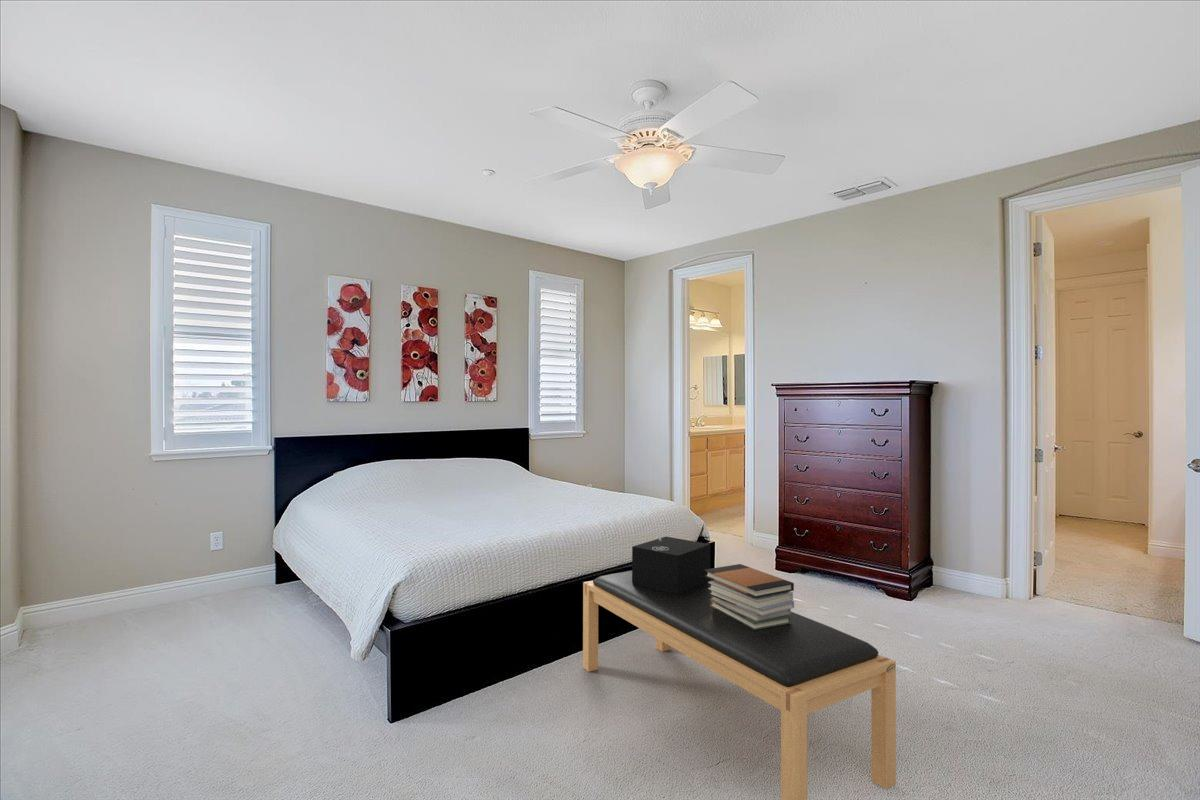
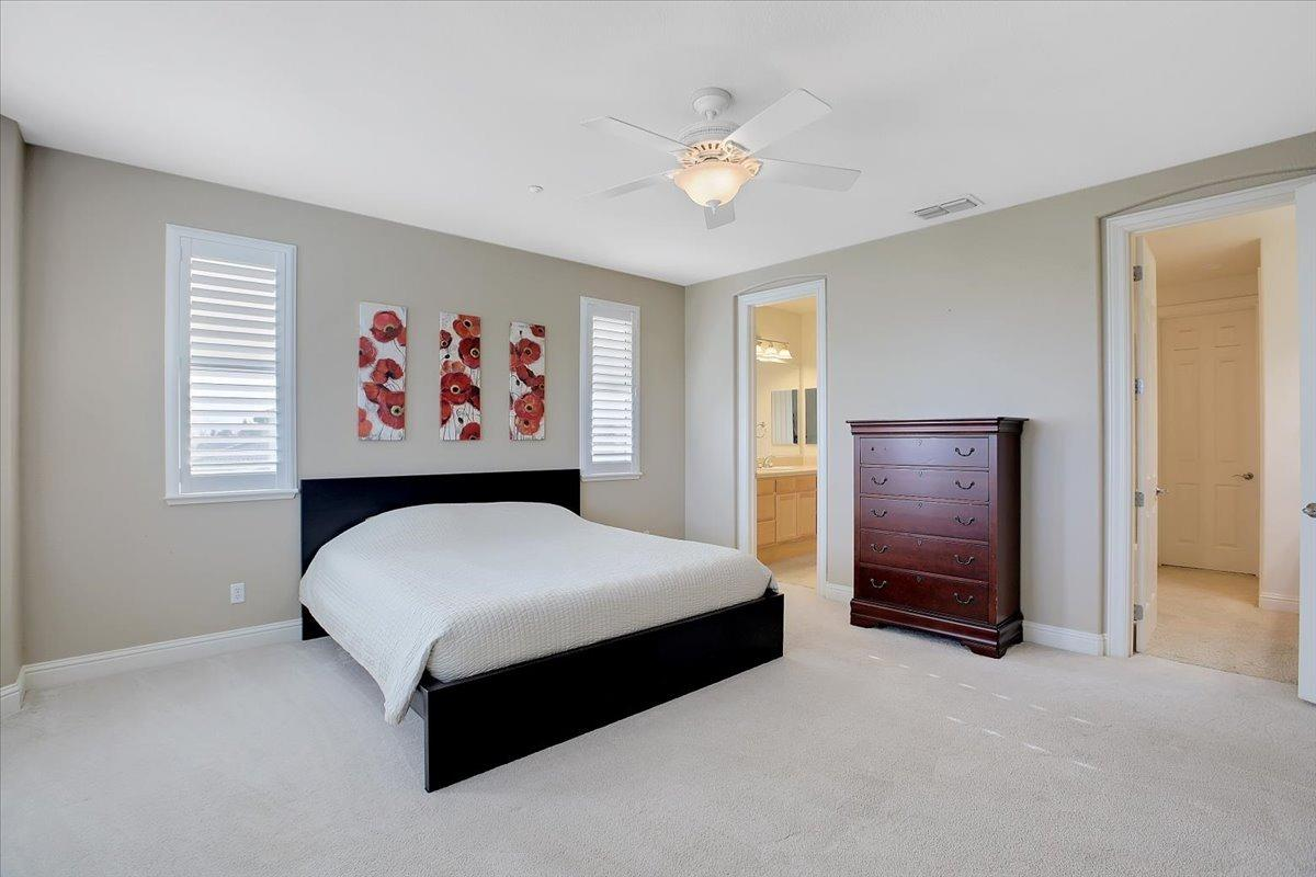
- book stack (748, 595)
- decorative box (671, 557)
- bench (711, 658)
